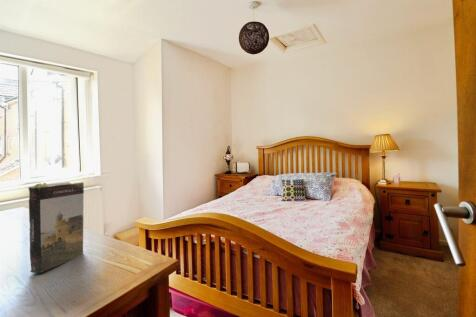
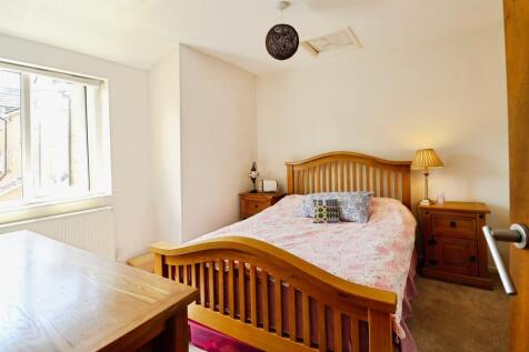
- book (56, 221)
